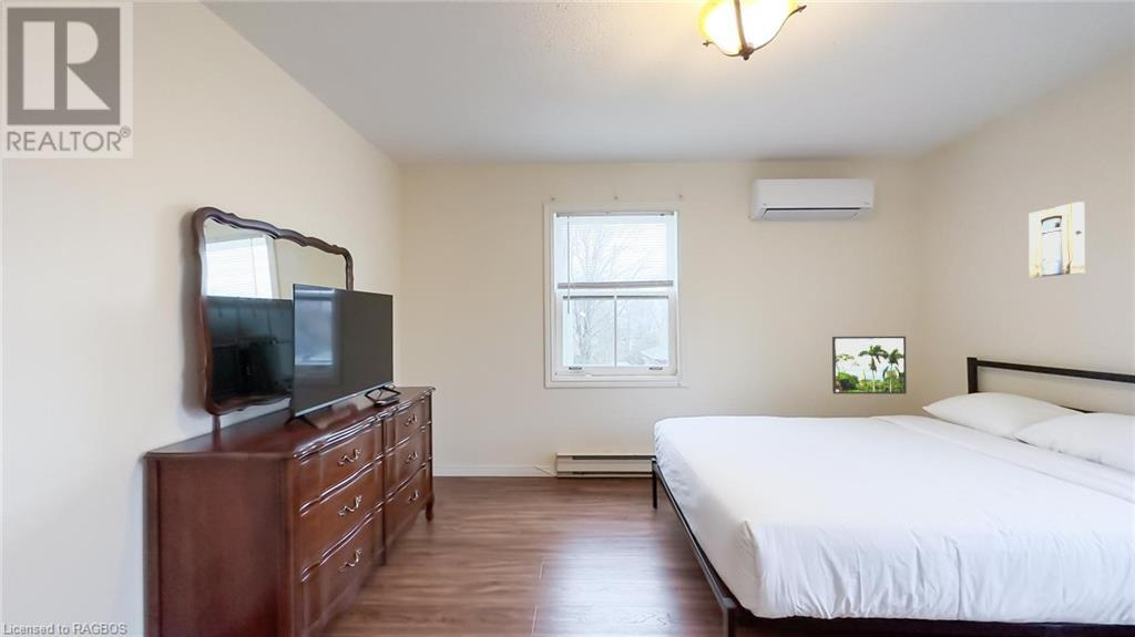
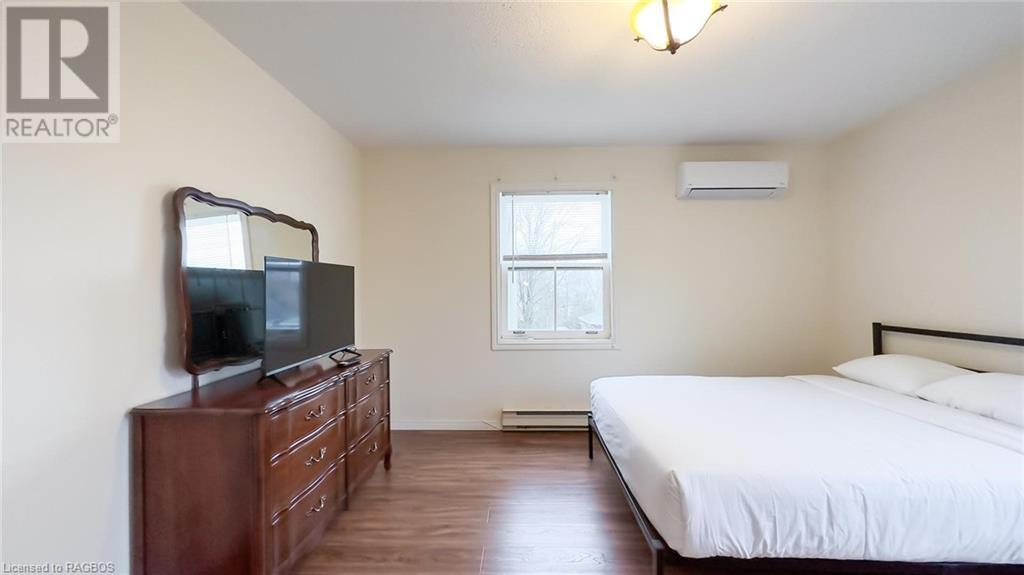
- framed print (869, 364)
- wall art (1055, 242)
